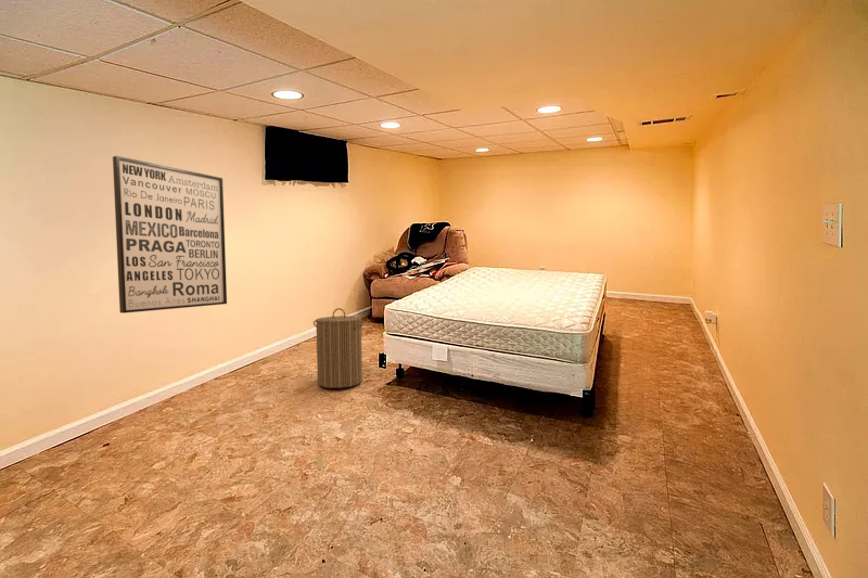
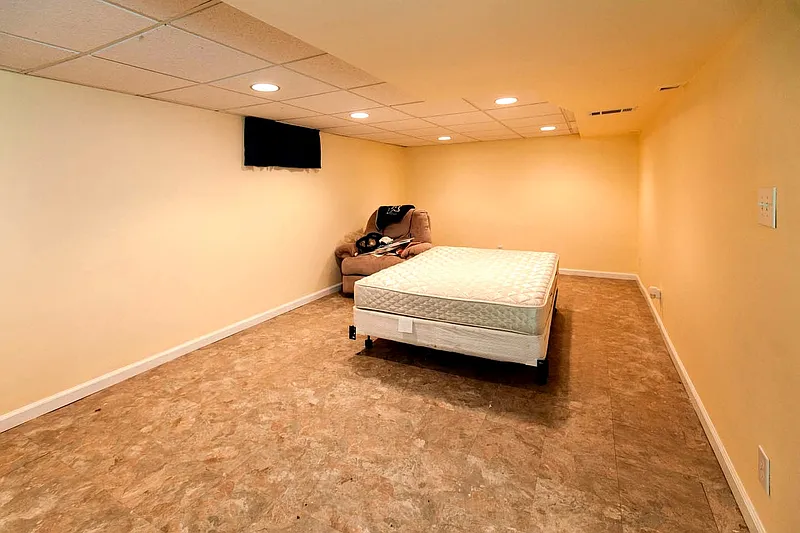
- wall art (176, 239)
- laundry hamper (339, 345)
